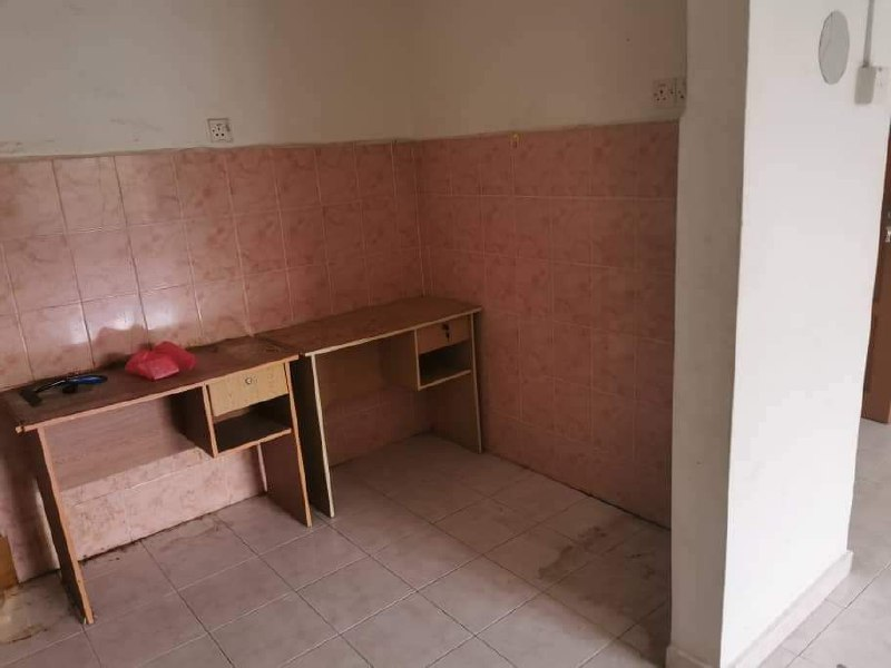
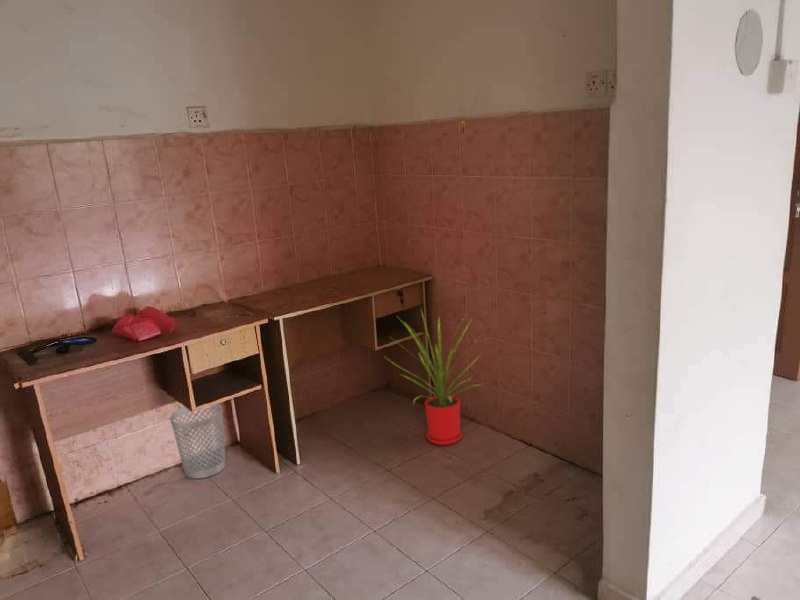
+ wastebasket (201, 441)
+ house plant (442, 377)
